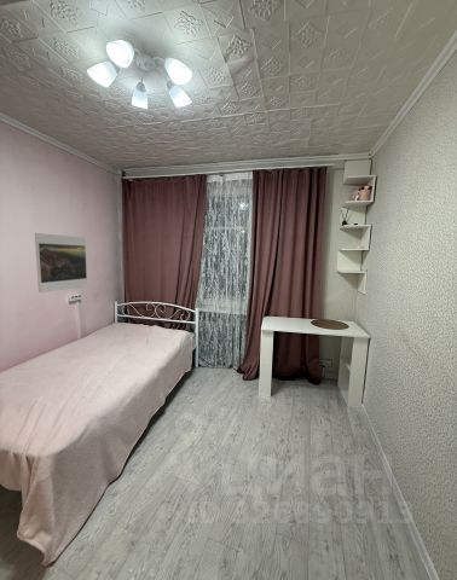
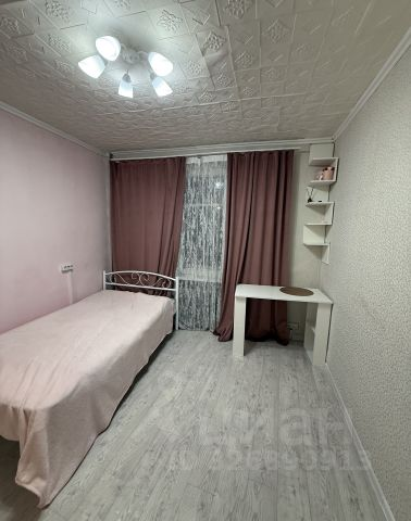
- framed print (63, 262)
